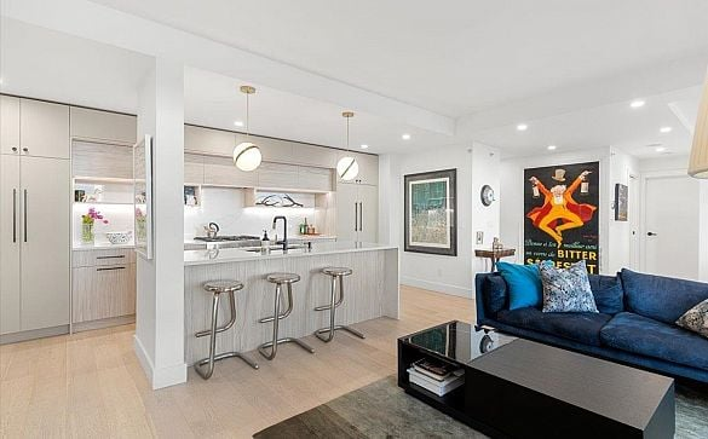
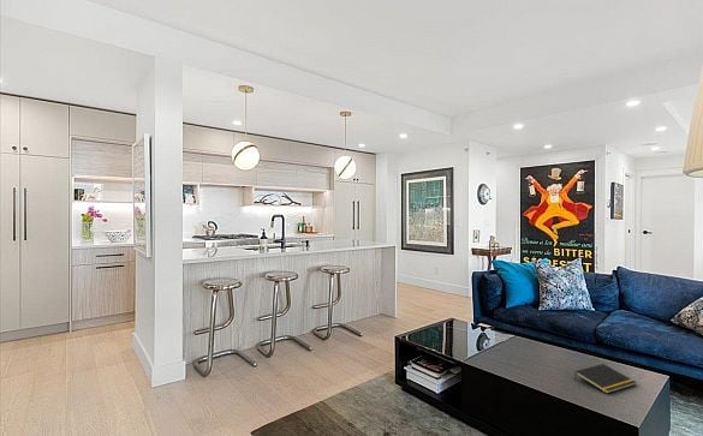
+ notepad (604, 377)
